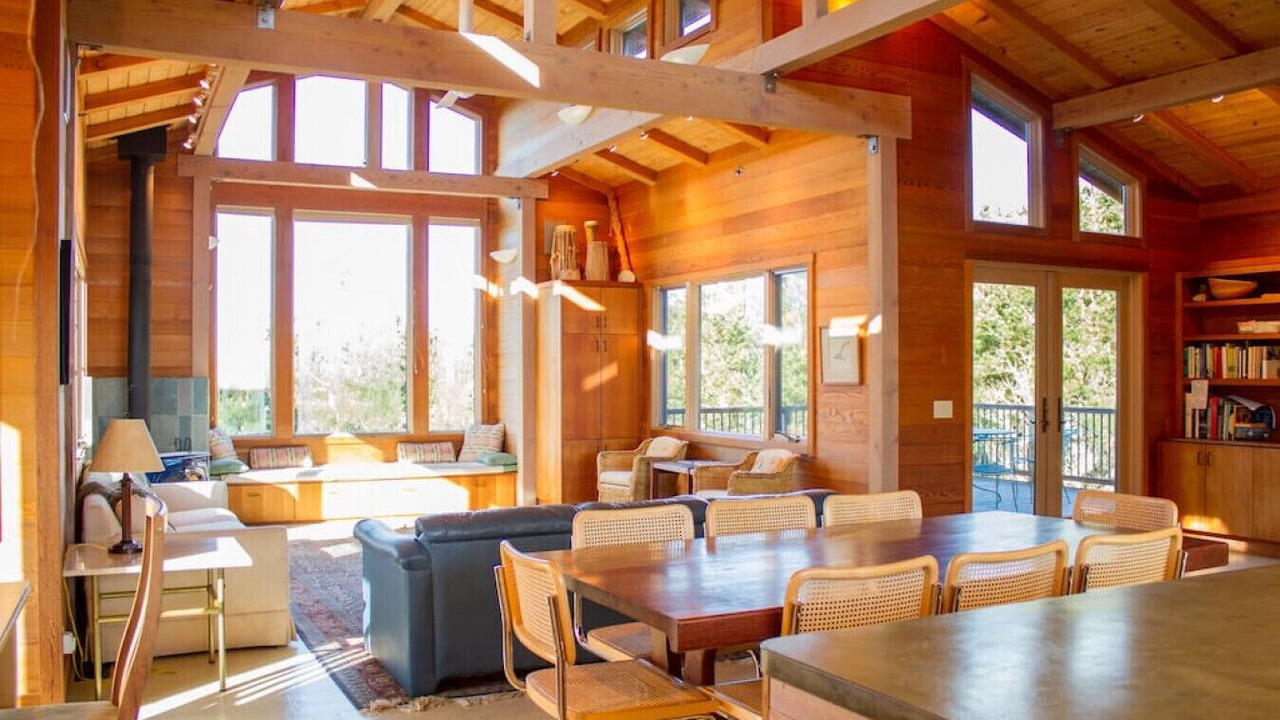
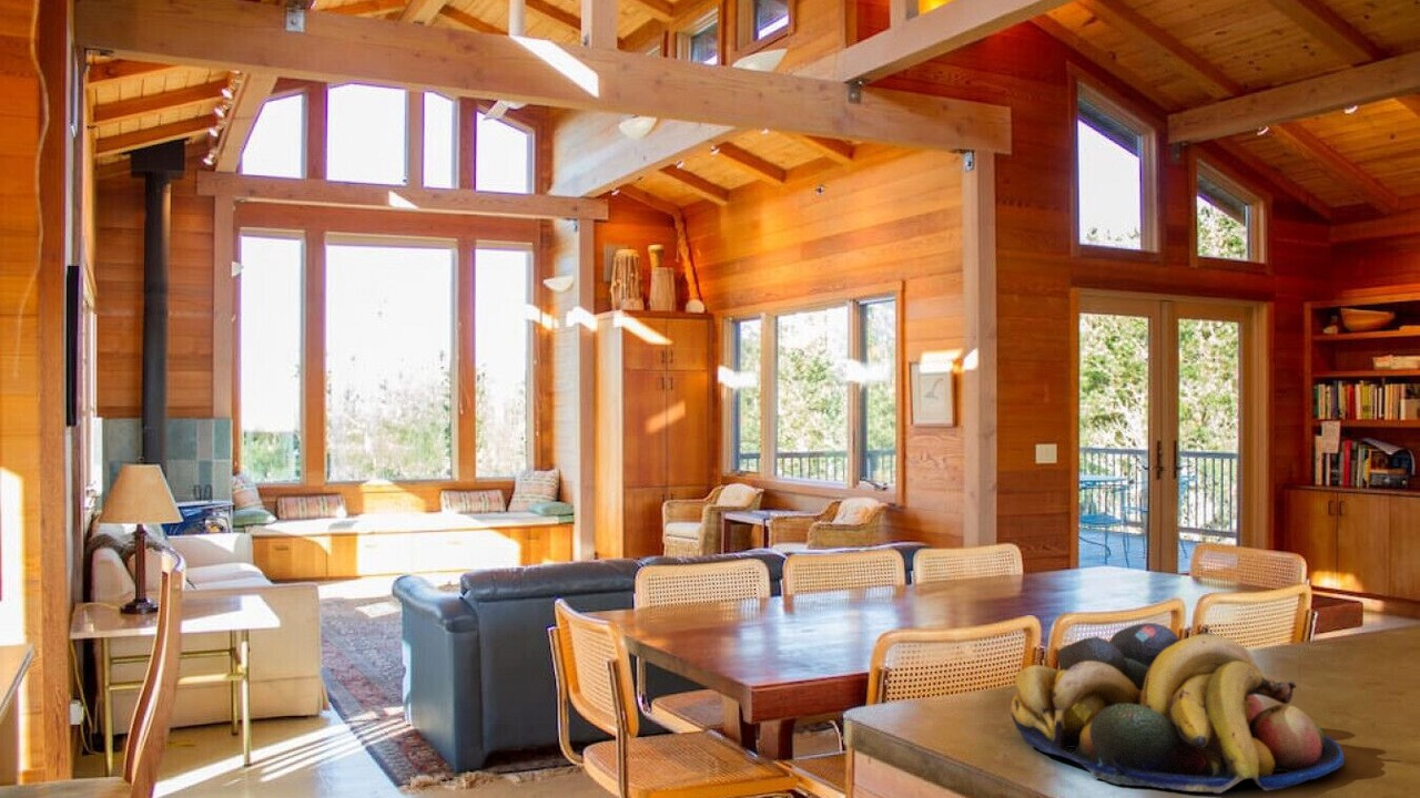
+ fruit bowl (1175, 688)
